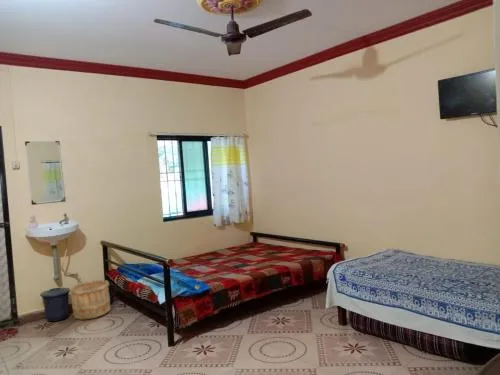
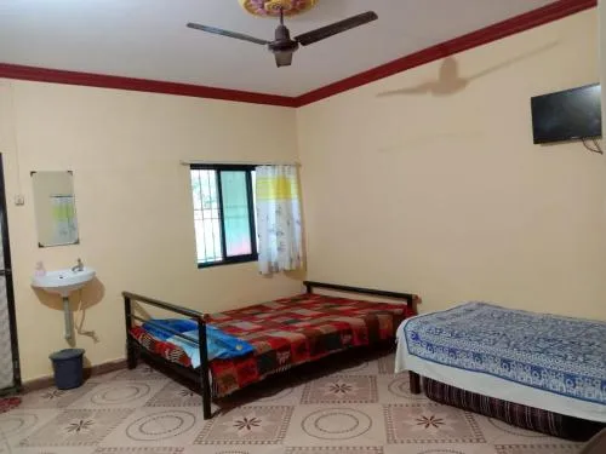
- wooden bucket (90, 299)
